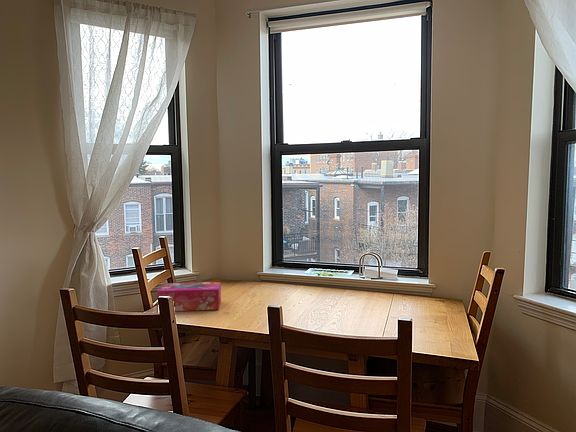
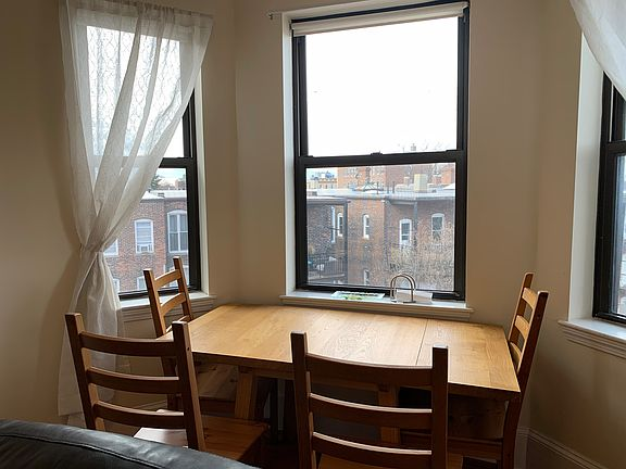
- tissue box (190, 296)
